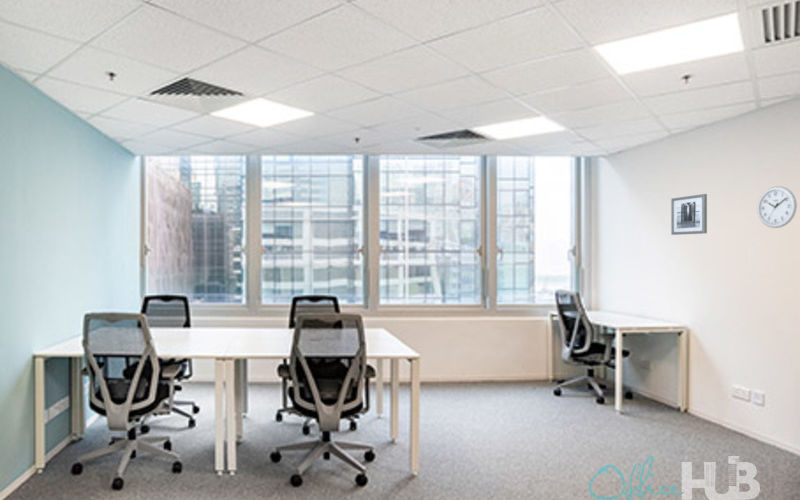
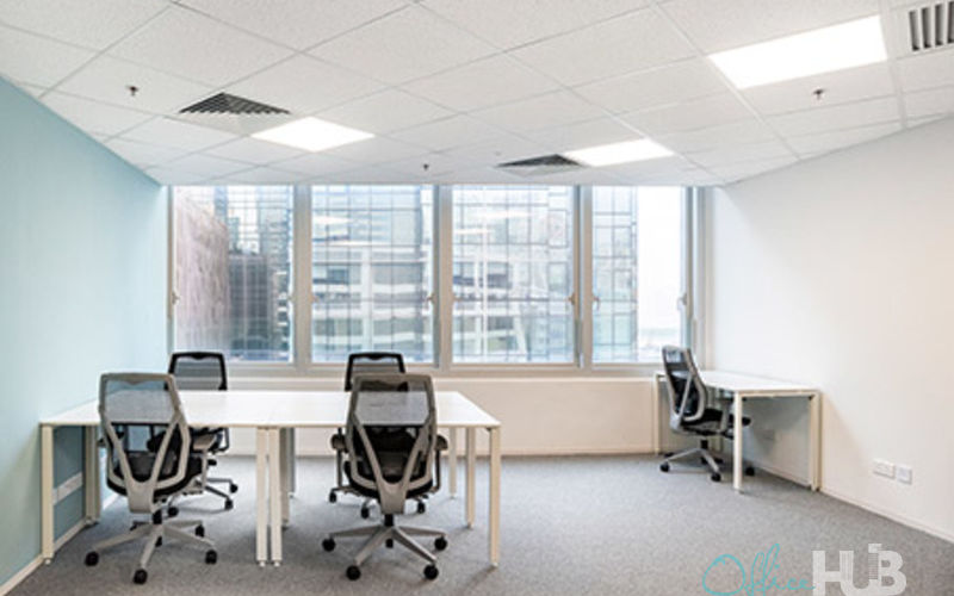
- wall art (688, 215)
- wall clock (775, 207)
